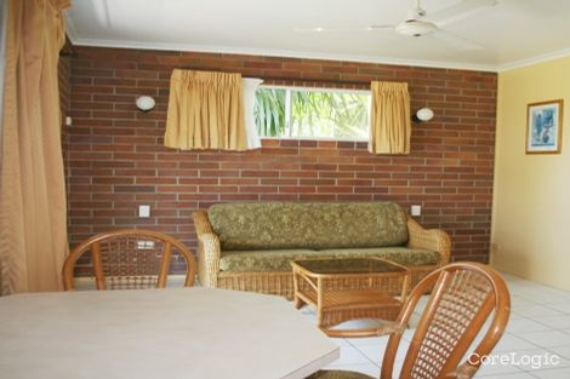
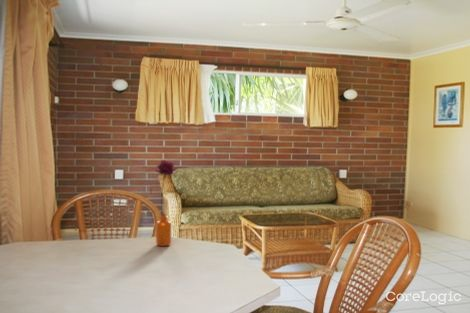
+ flower (161, 202)
